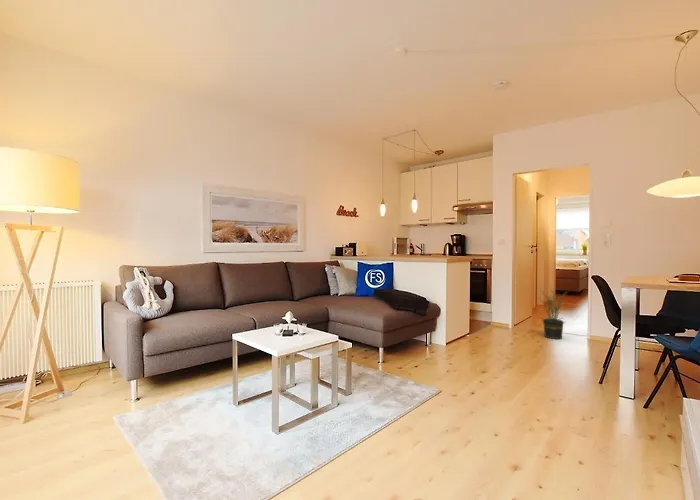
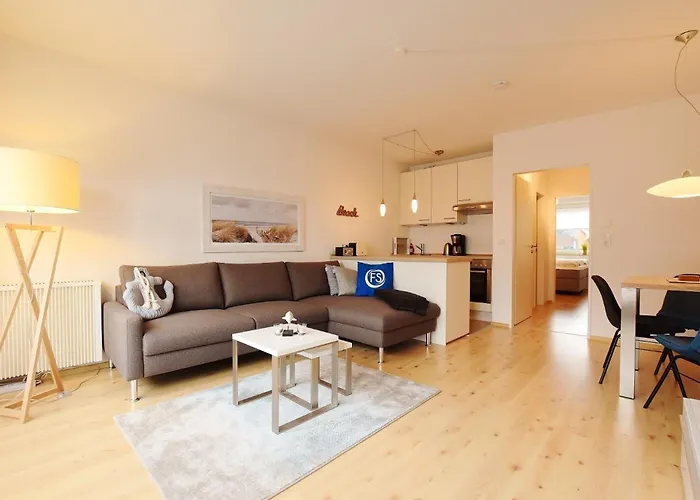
- potted plant (552, 311)
